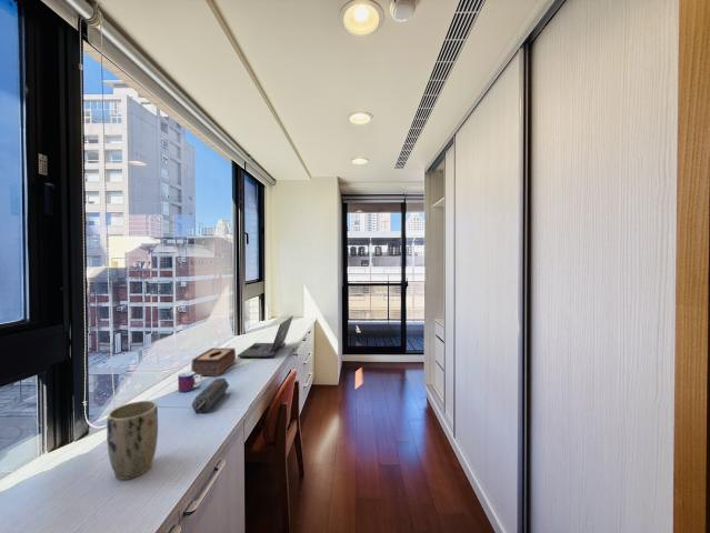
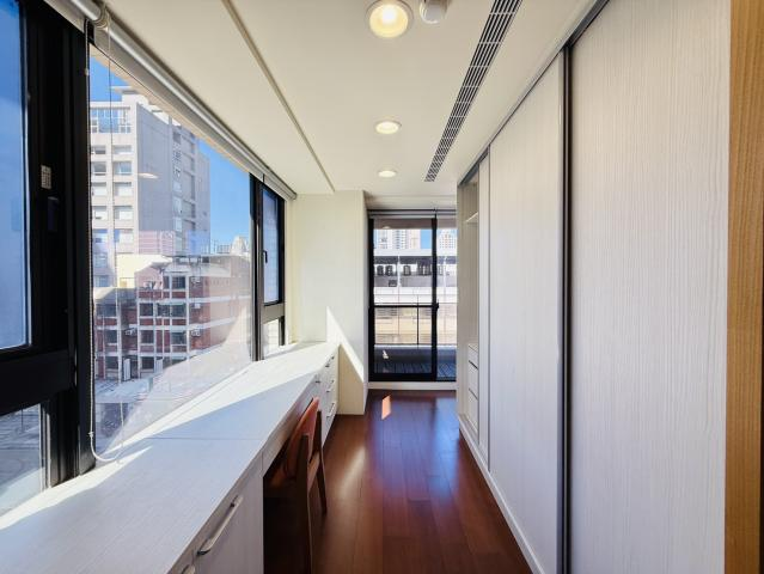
- plant pot (133, 440)
- tissue box (214, 361)
- mug (190, 381)
- laptop (267, 343)
- speaker (211, 394)
